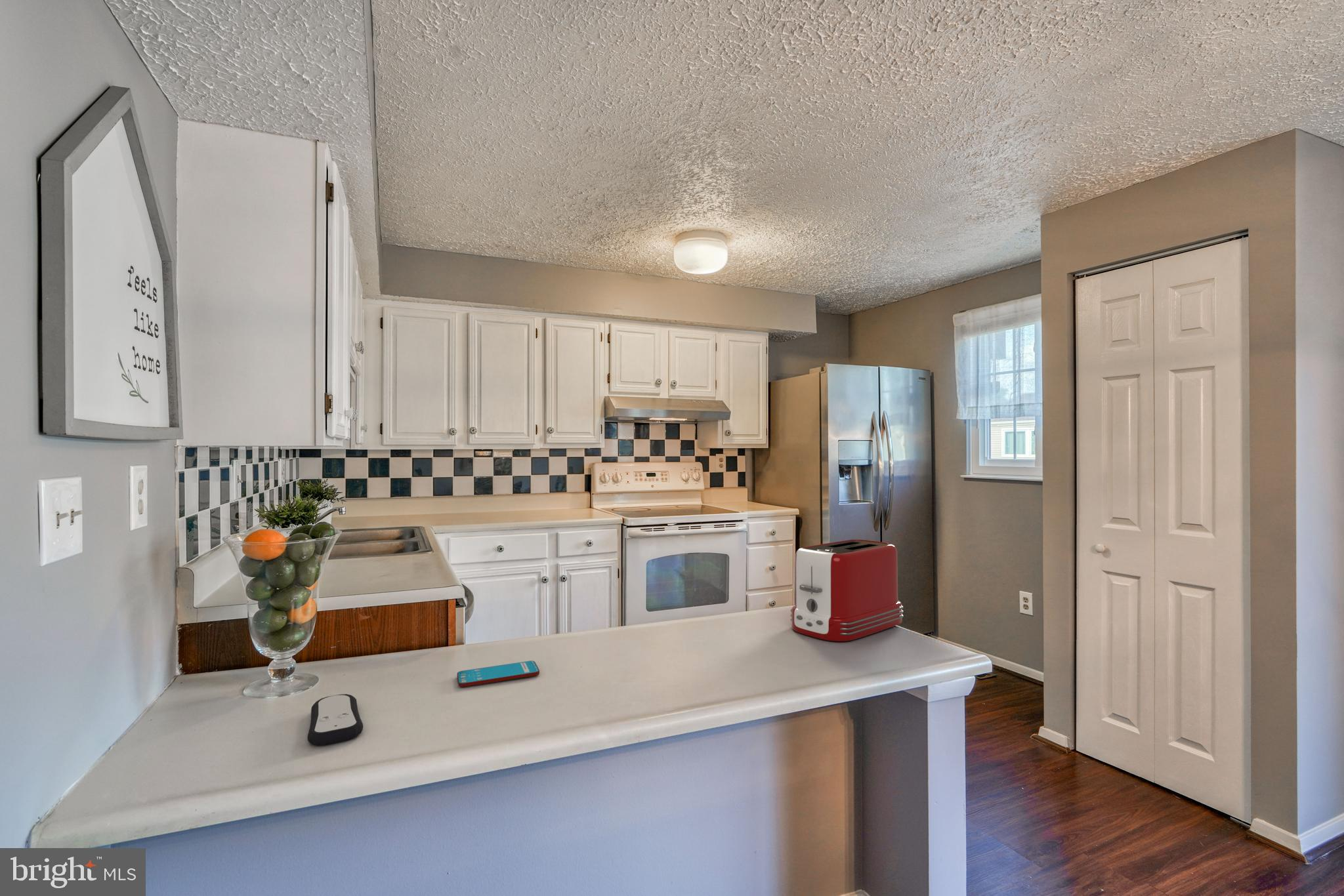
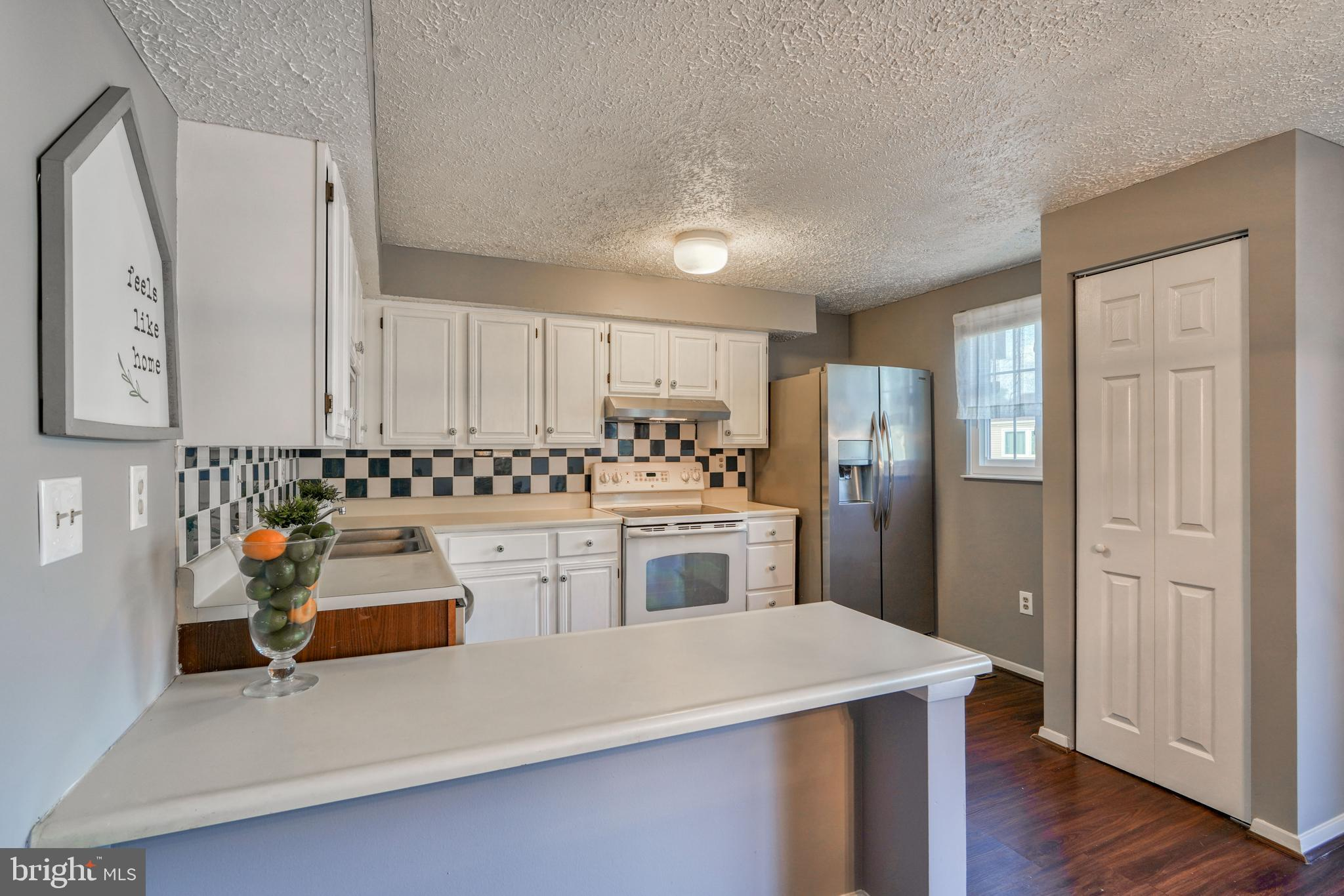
- remote control (335, 717)
- toaster (847, 585)
- smartphone (498, 673)
